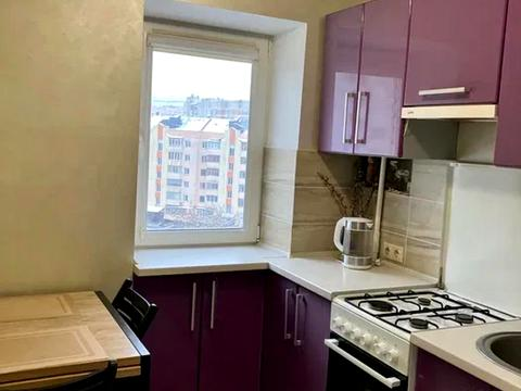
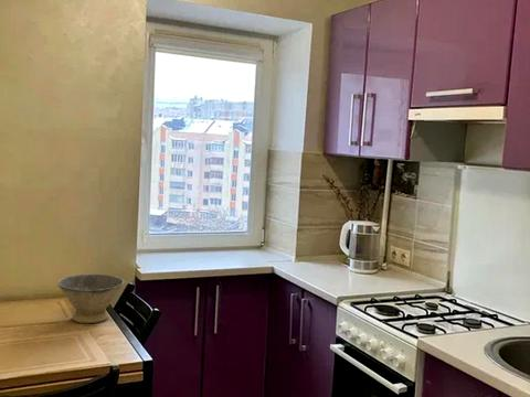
+ bowl (91, 299)
